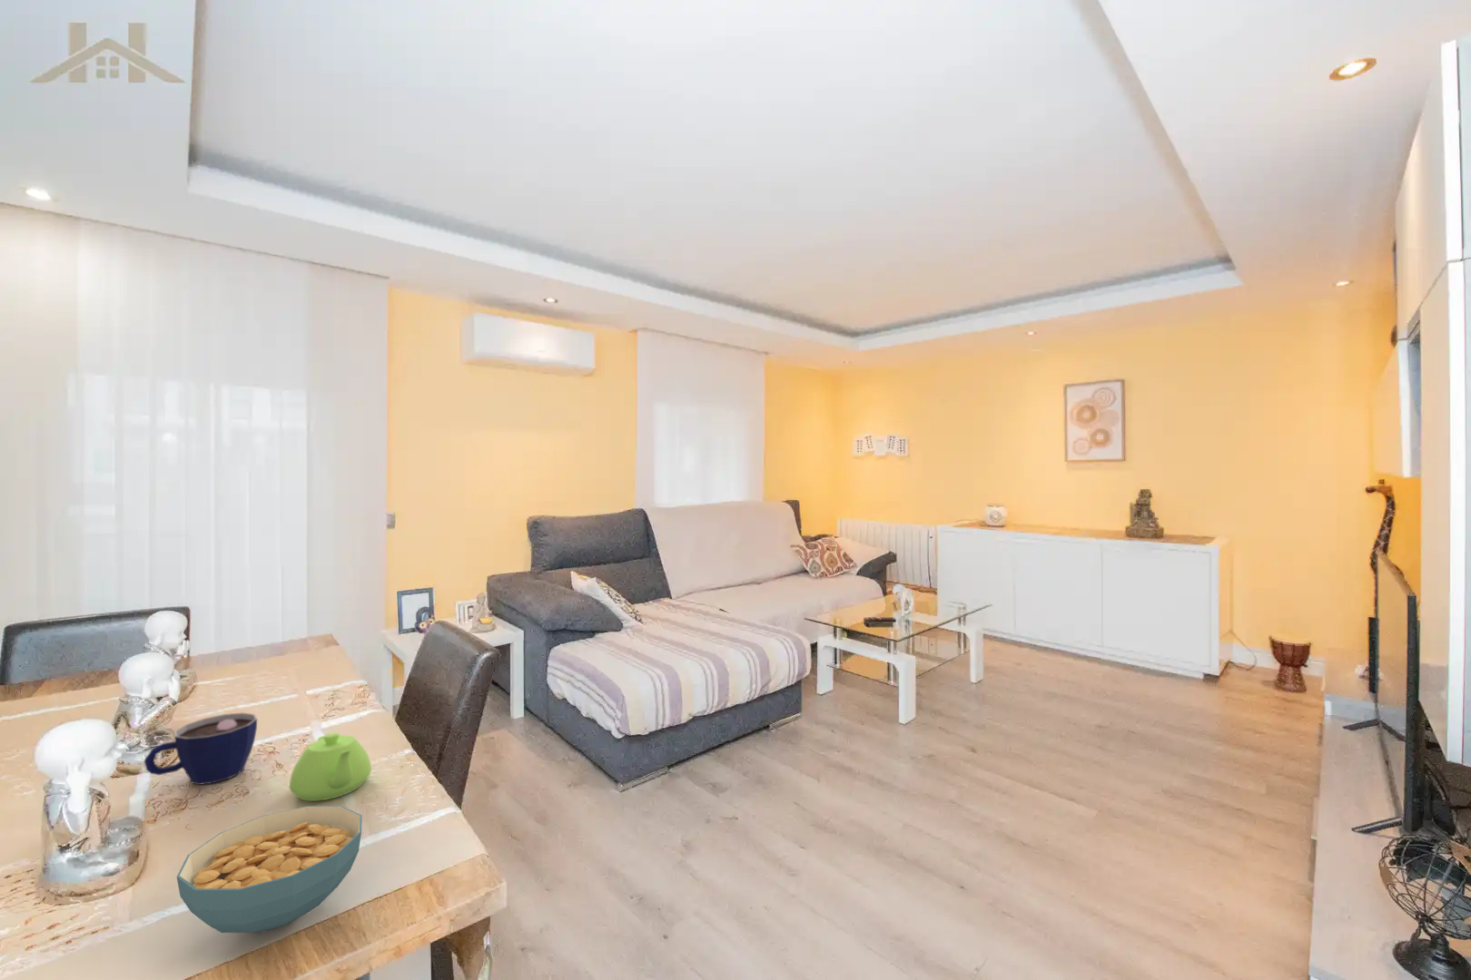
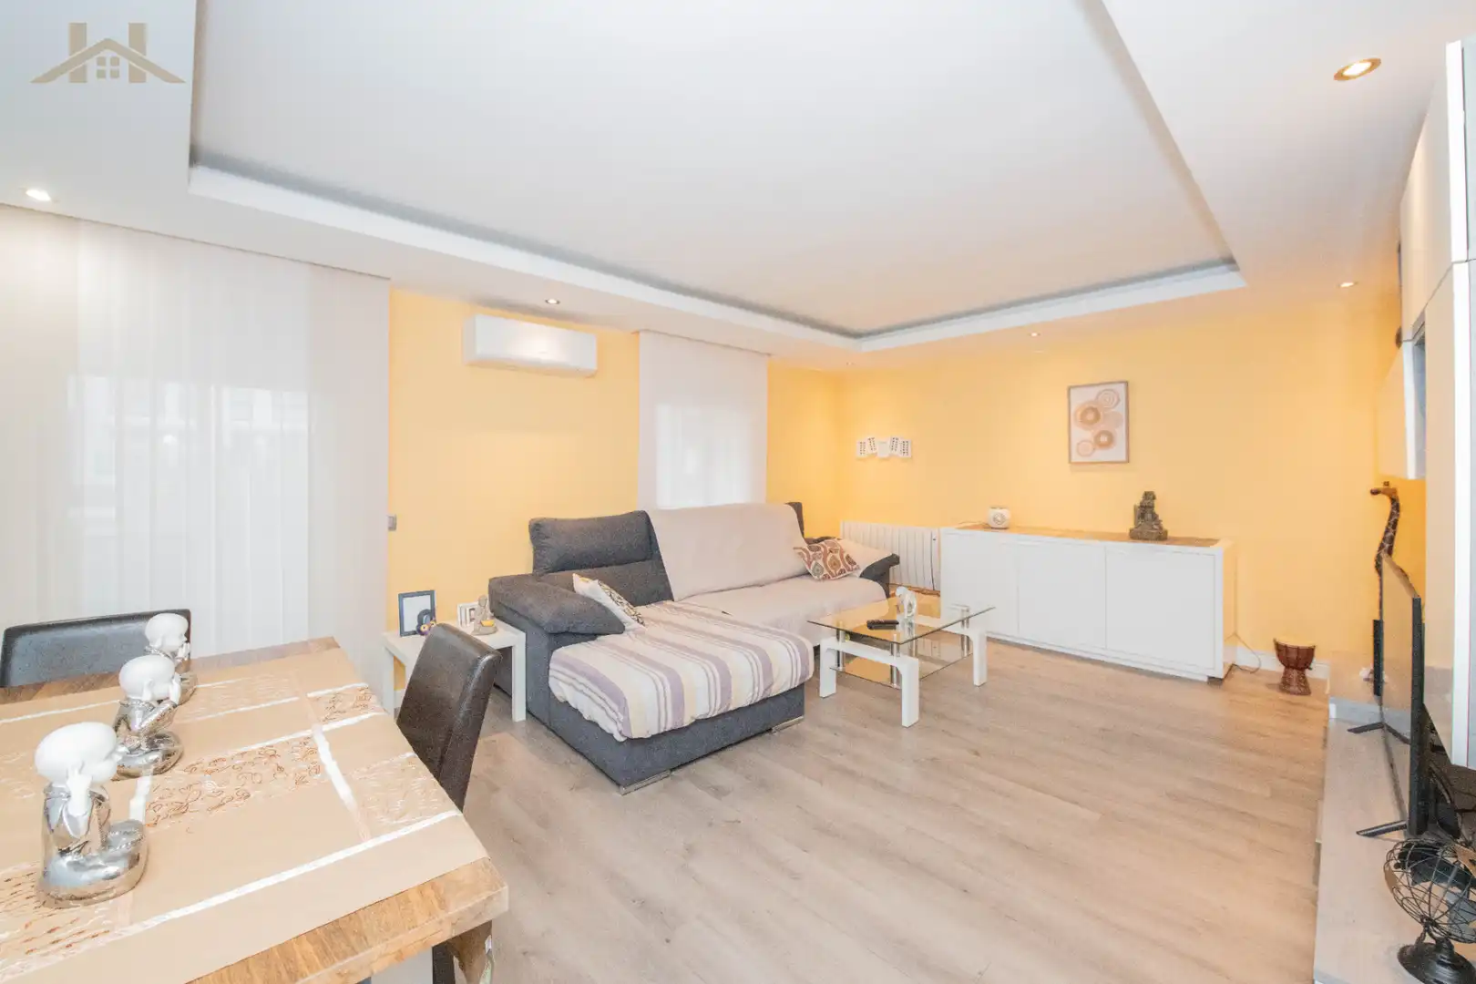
- cereal bowl (277, 879)
- teapot (333, 761)
- cup (202, 752)
